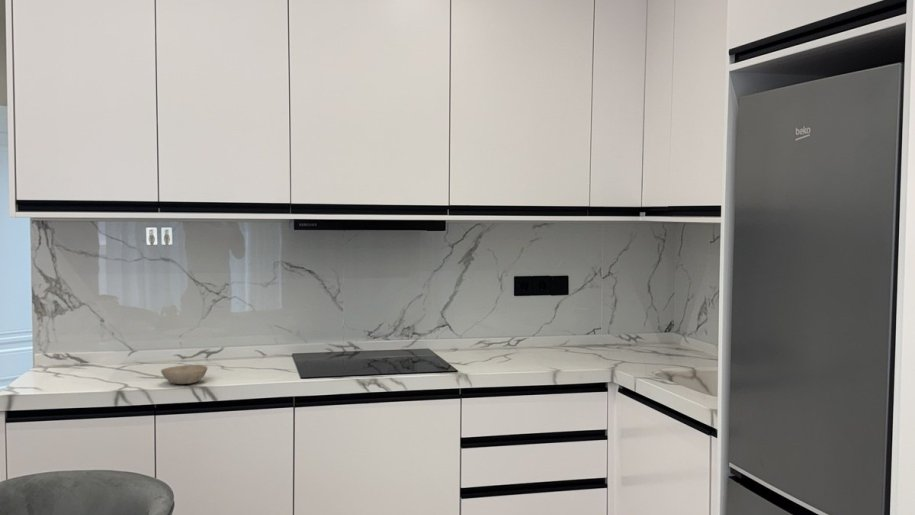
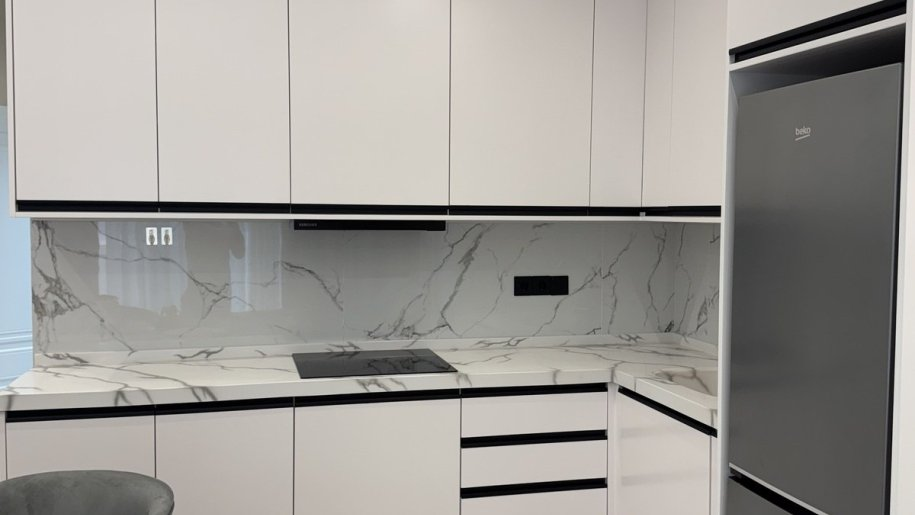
- bowl (184, 375)
